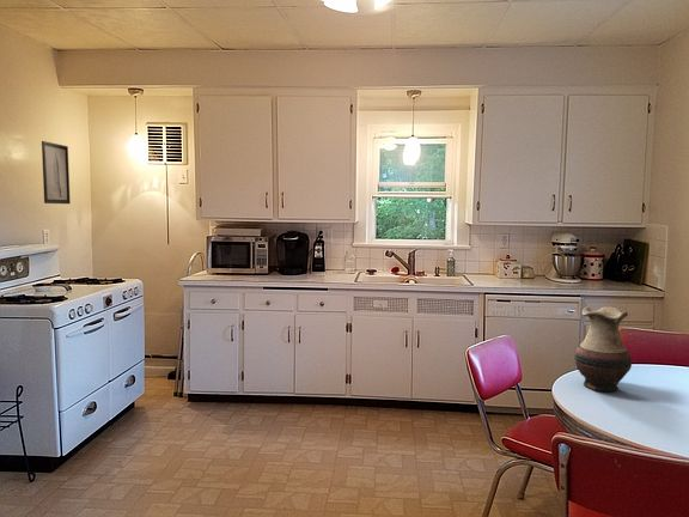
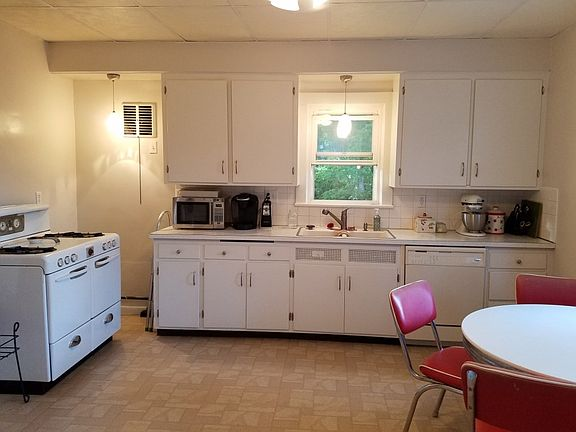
- wall art (56, 174)
- vase (603, 347)
